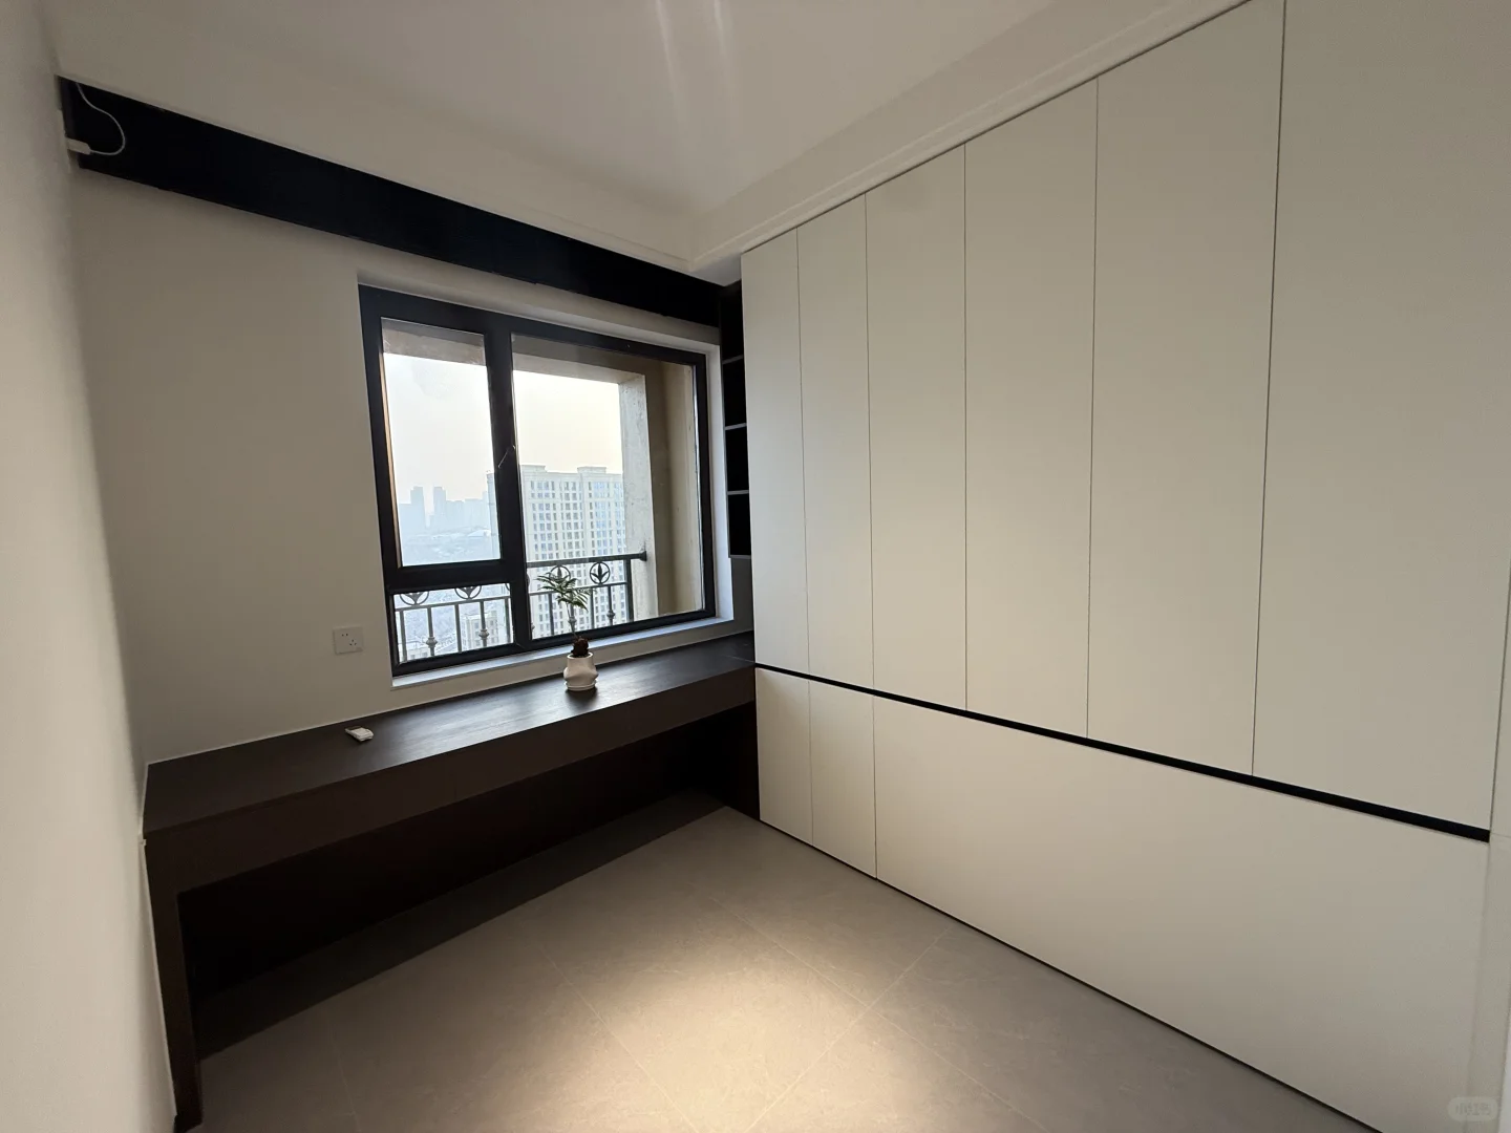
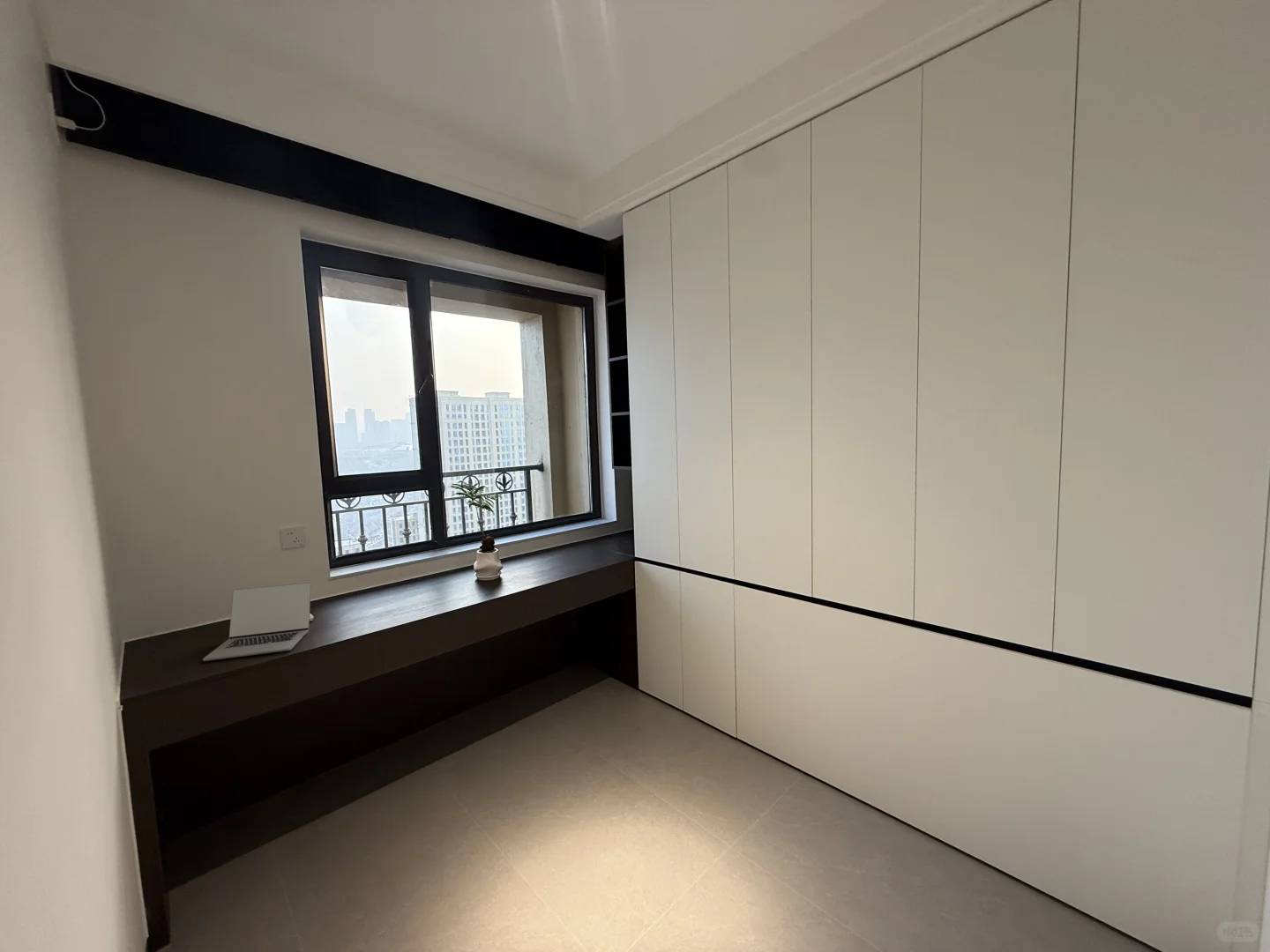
+ laptop (261, 619)
